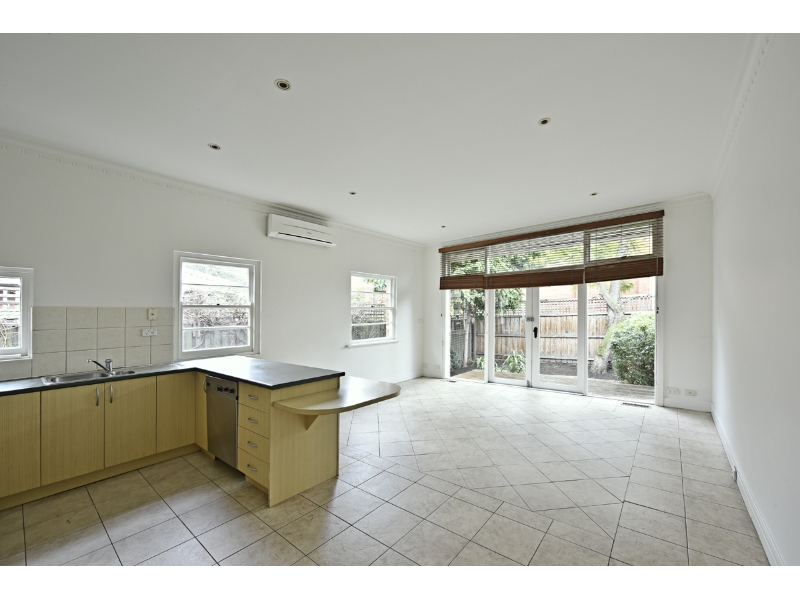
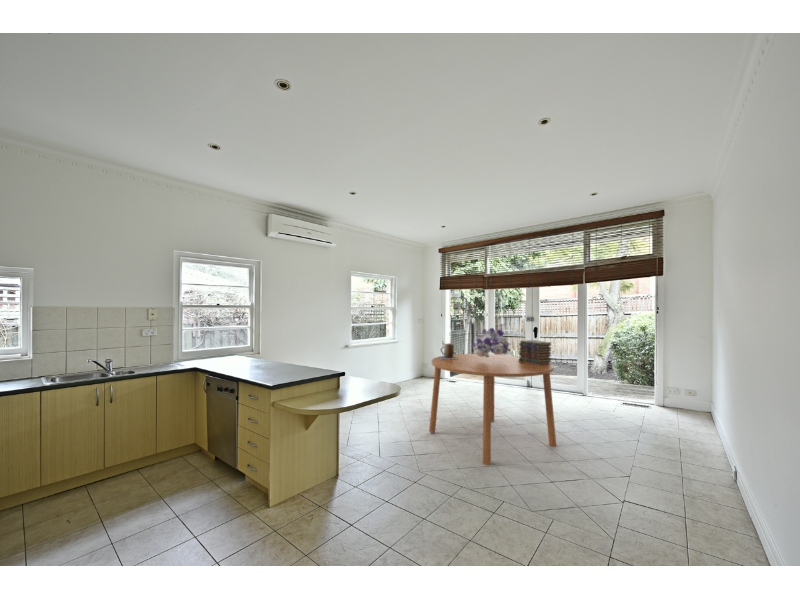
+ ceramic jug (448, 350)
+ bouquet (490, 343)
+ book stack (535, 351)
+ dining table (489, 400)
